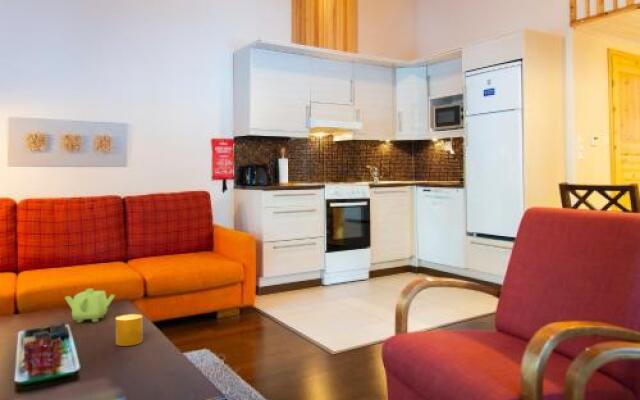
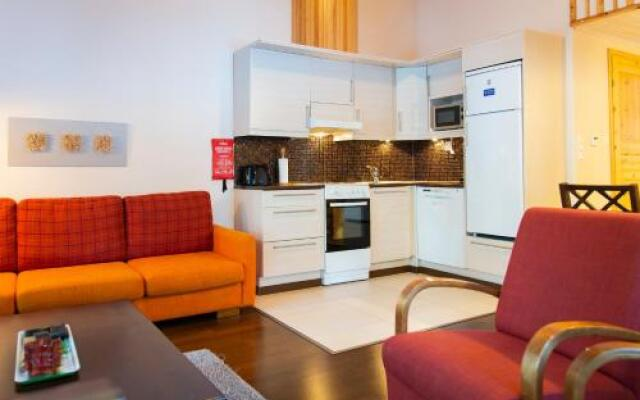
- cup (129, 329)
- teapot (90, 304)
